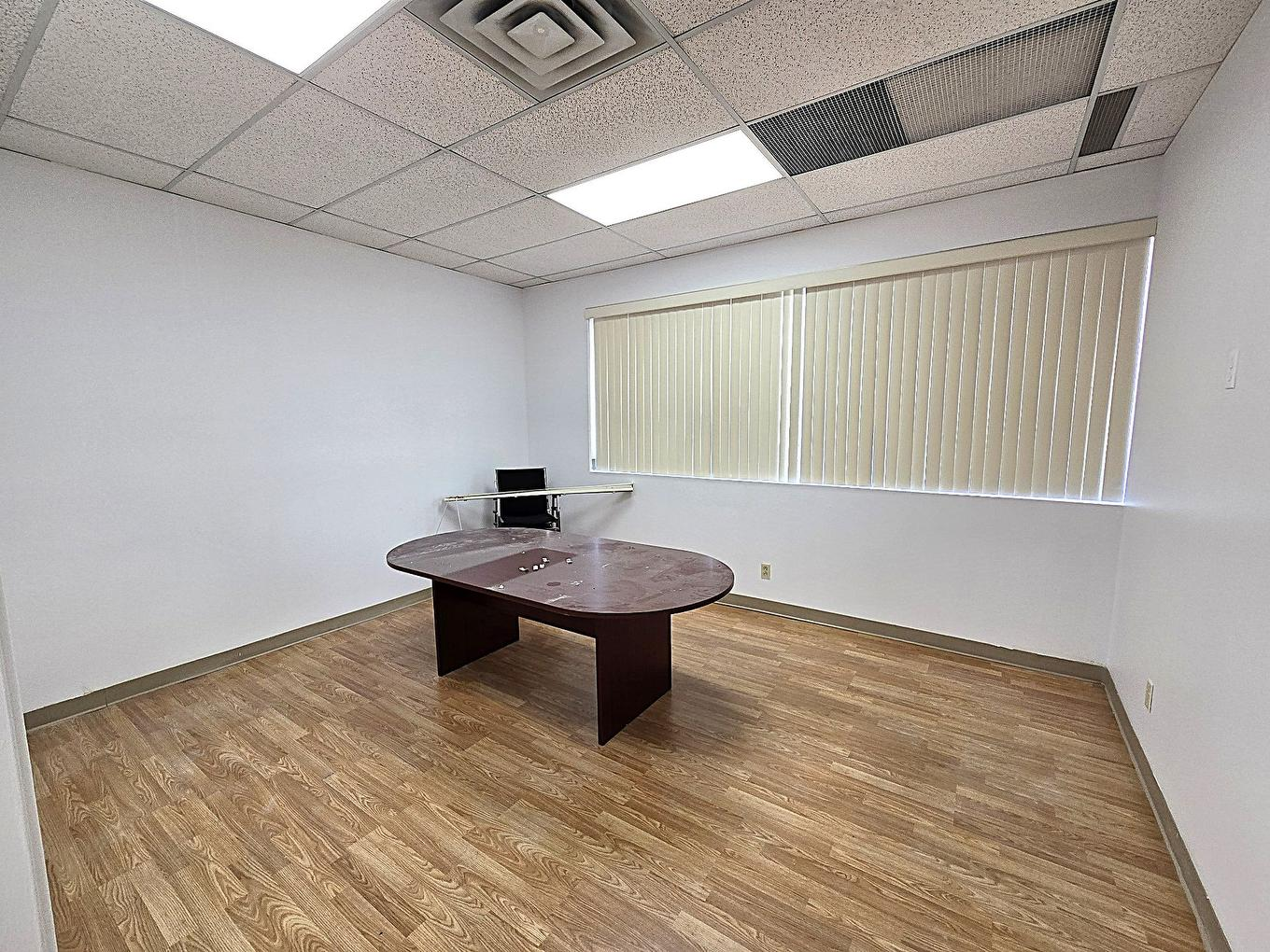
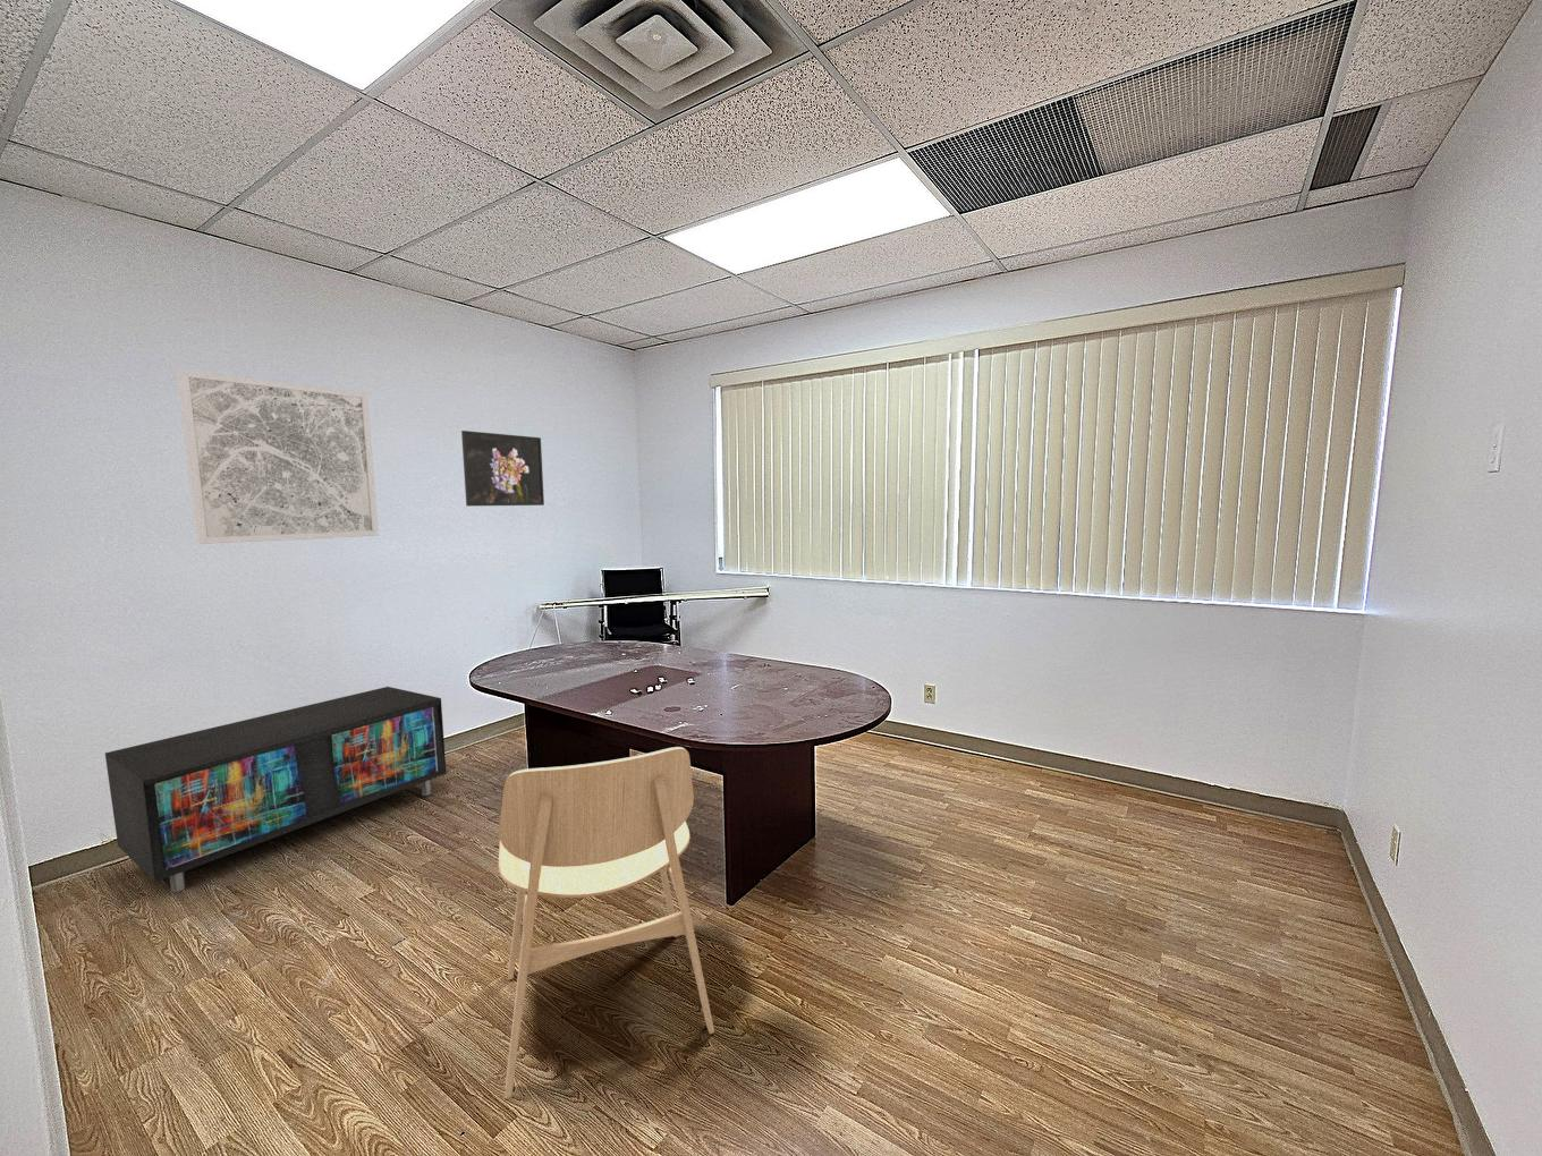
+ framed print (505, 469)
+ wall art (288, 461)
+ storage cabinet (297, 773)
+ chair (599, 867)
